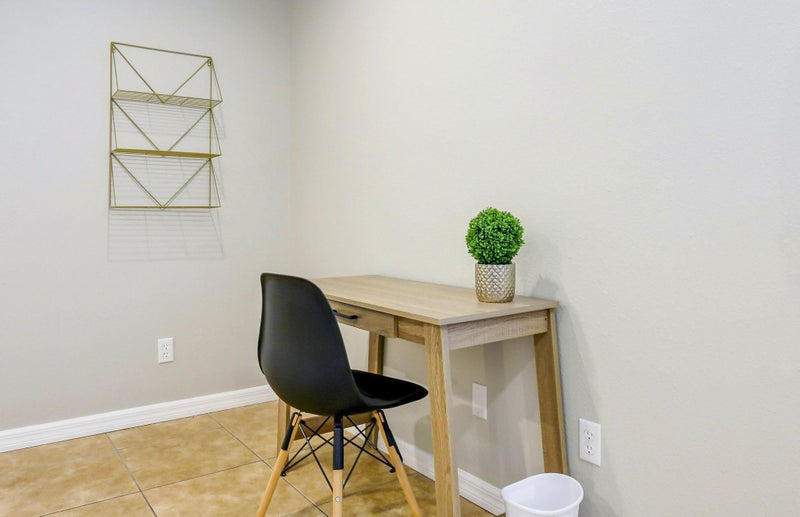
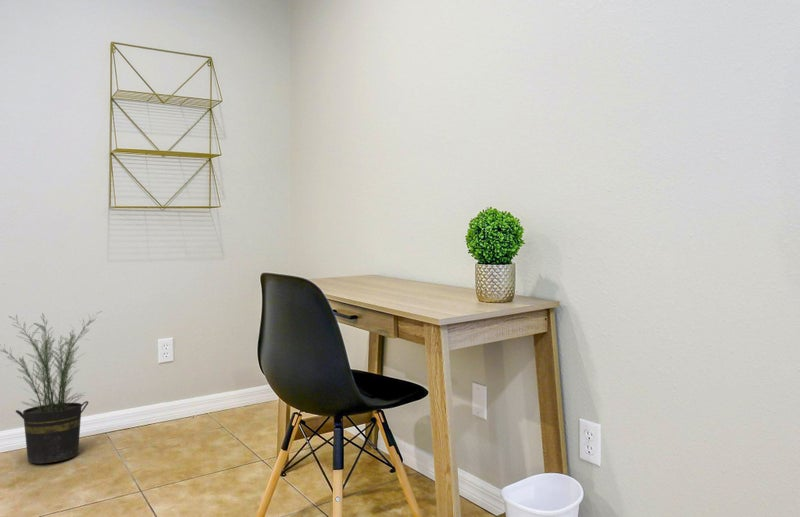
+ potted plant (49, 383)
